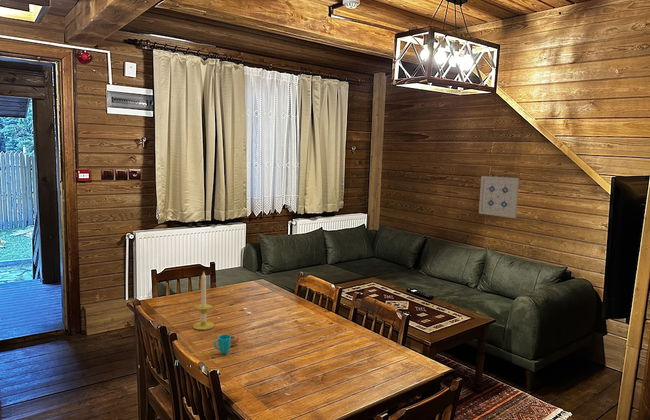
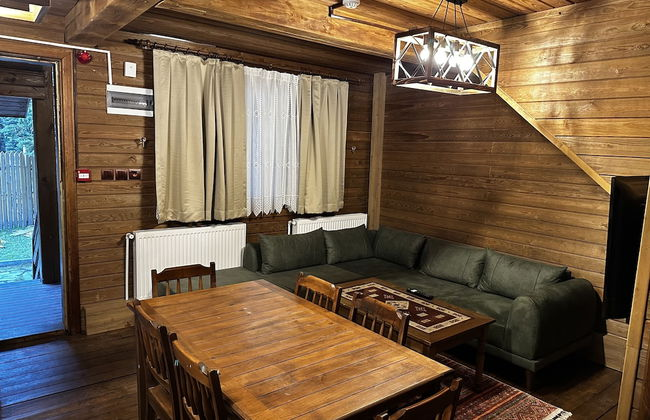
- wall art (498, 196)
- cup (225, 340)
- candle (203, 298)
